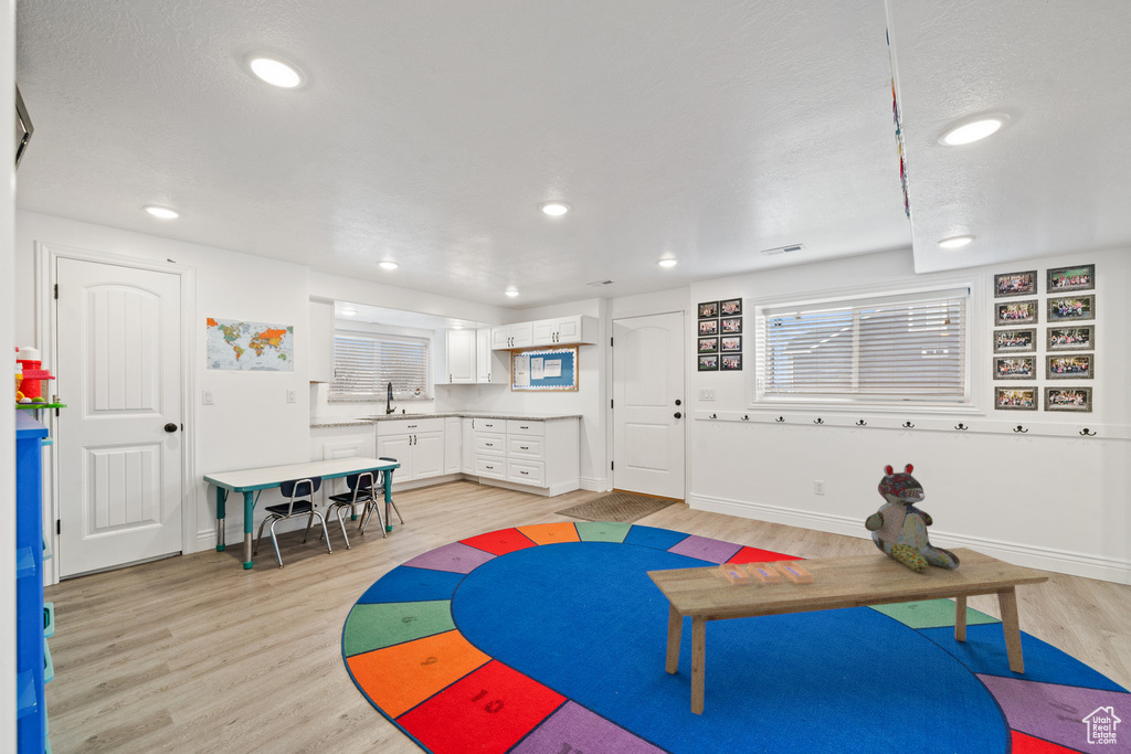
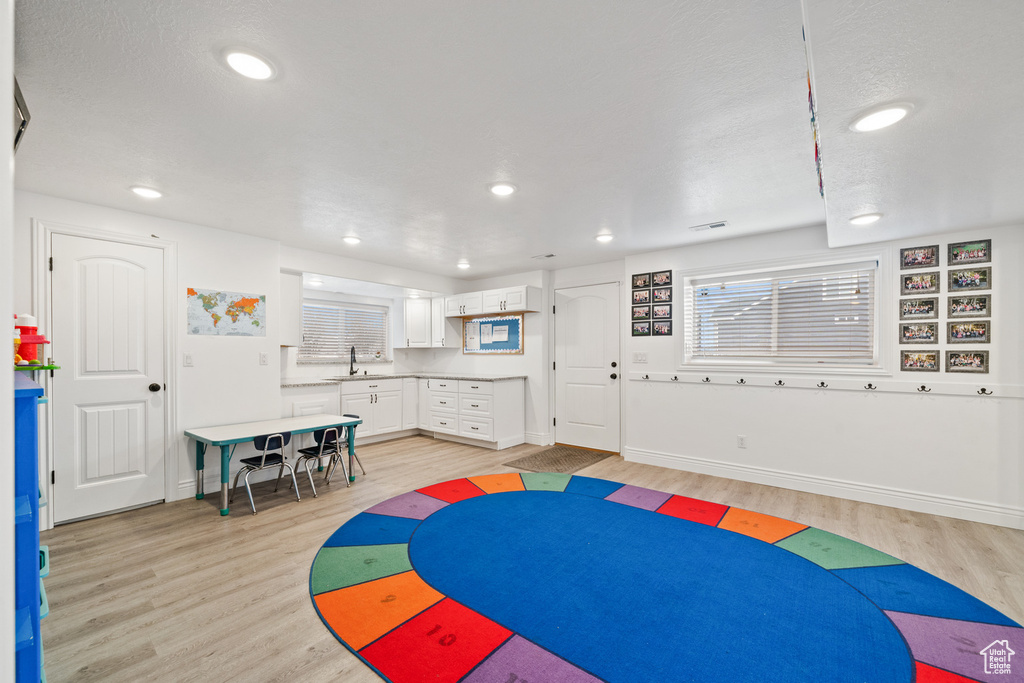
- organizer tray (763, 572)
- stuffed bear (911, 513)
- bench (844, 607)
